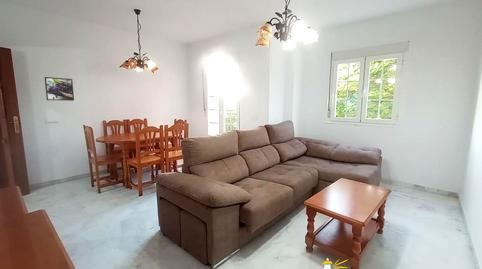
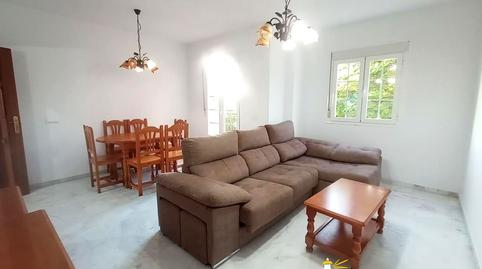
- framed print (59, 89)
